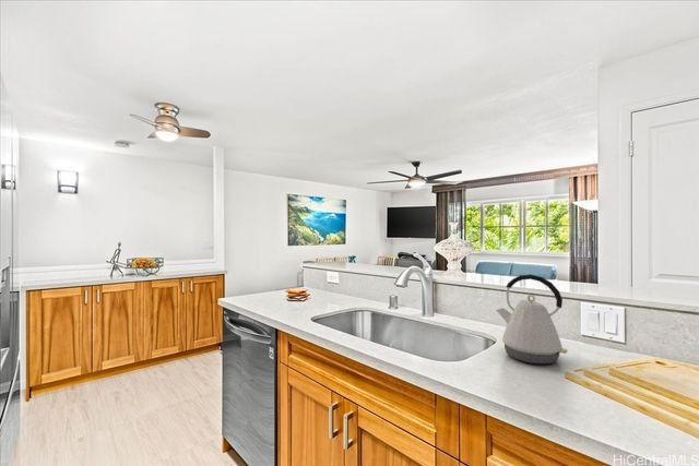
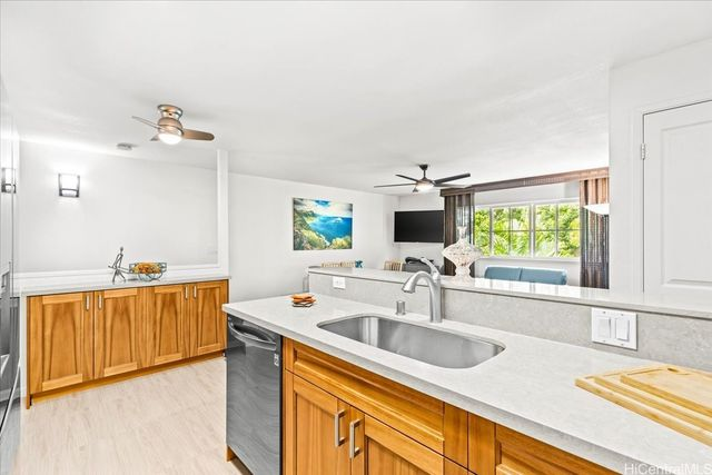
- kettle (529, 315)
